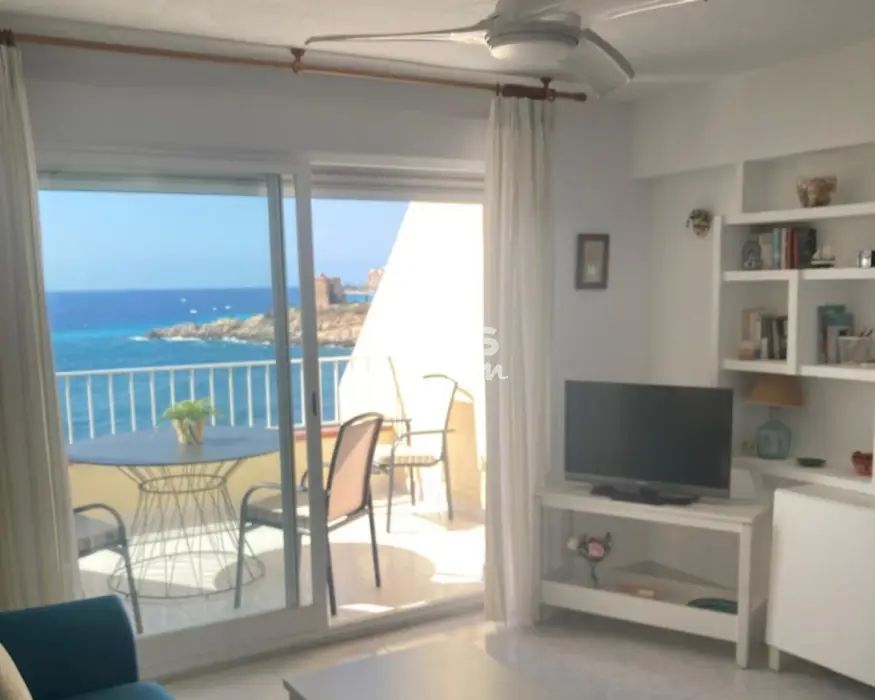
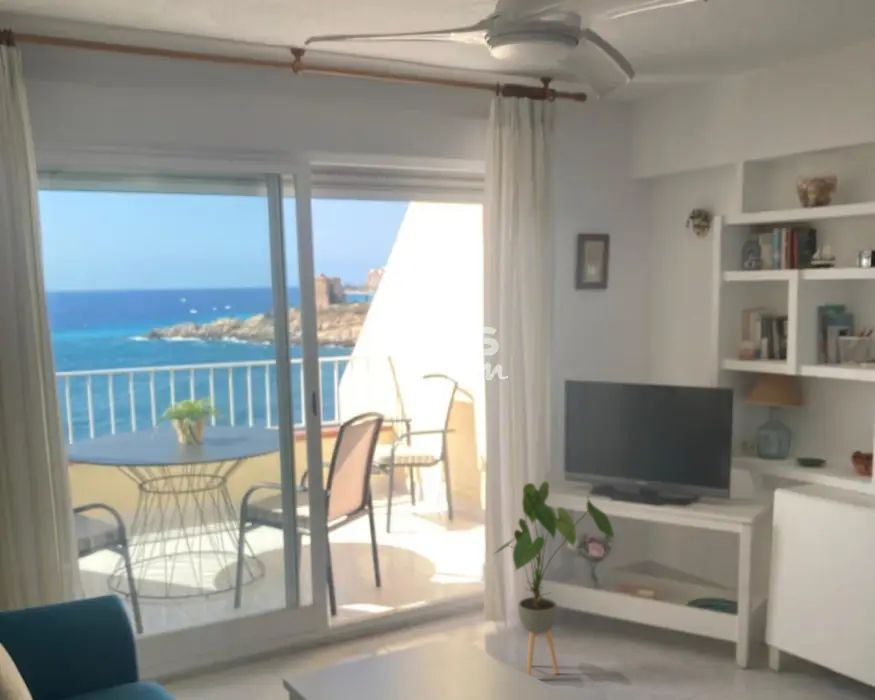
+ house plant (542, 576)
